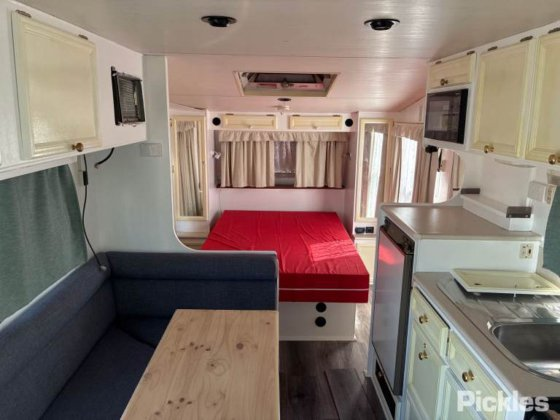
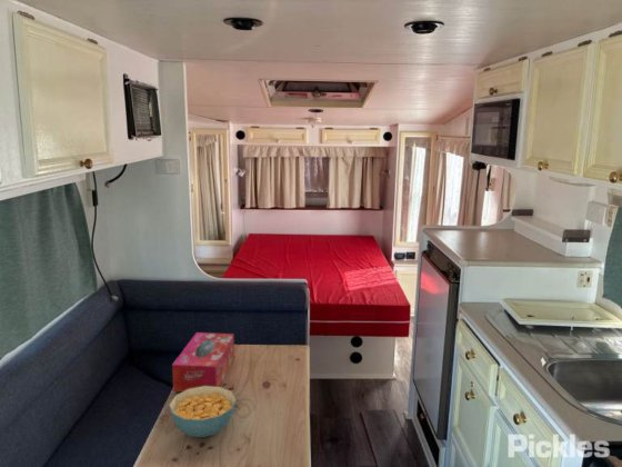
+ cereal bowl (203, 416)
+ tissue box (205, 360)
